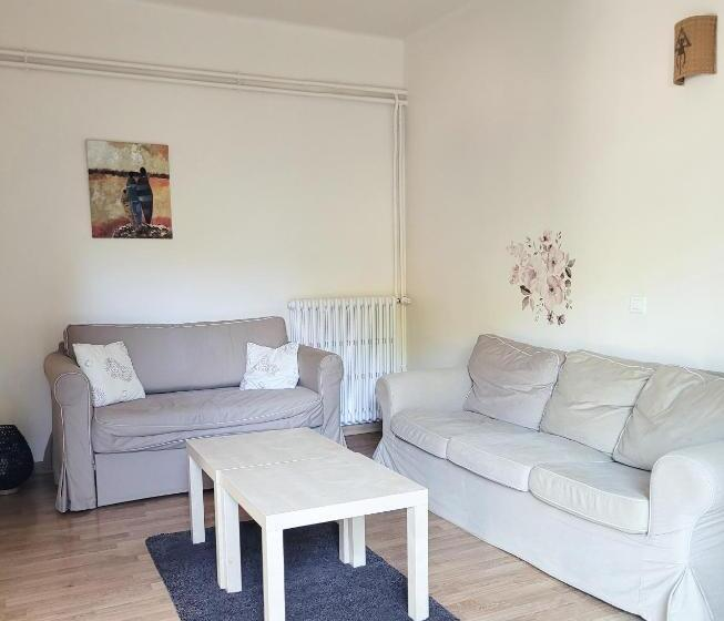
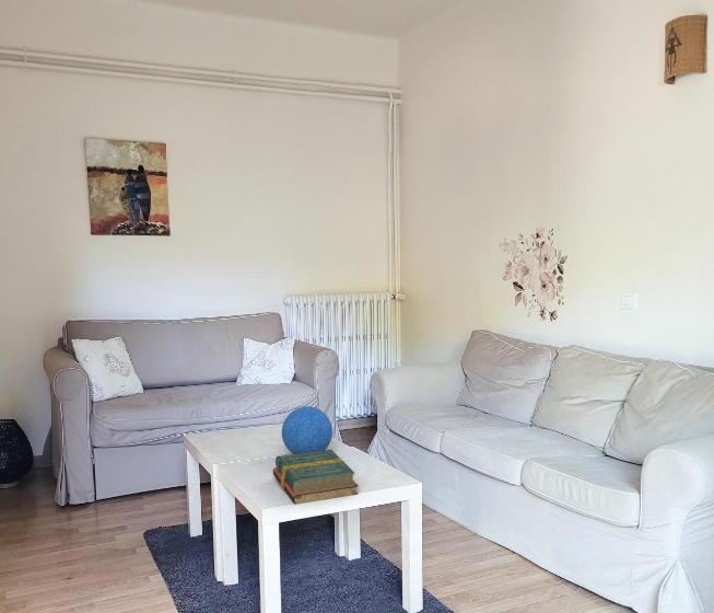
+ decorative ball (306, 431)
+ hardback book (314, 474)
